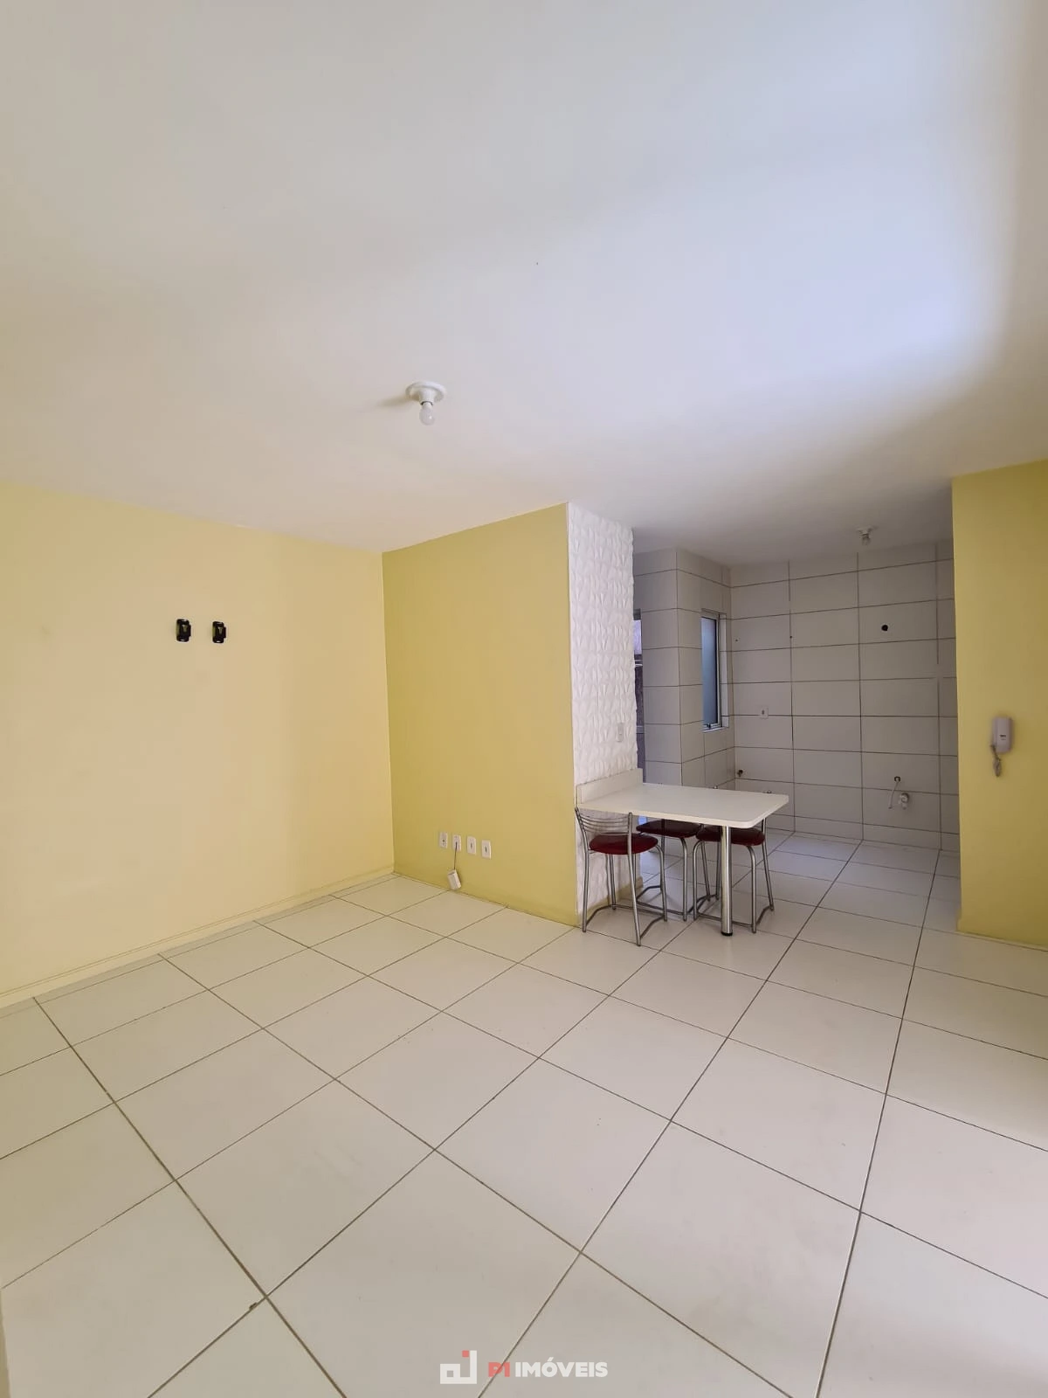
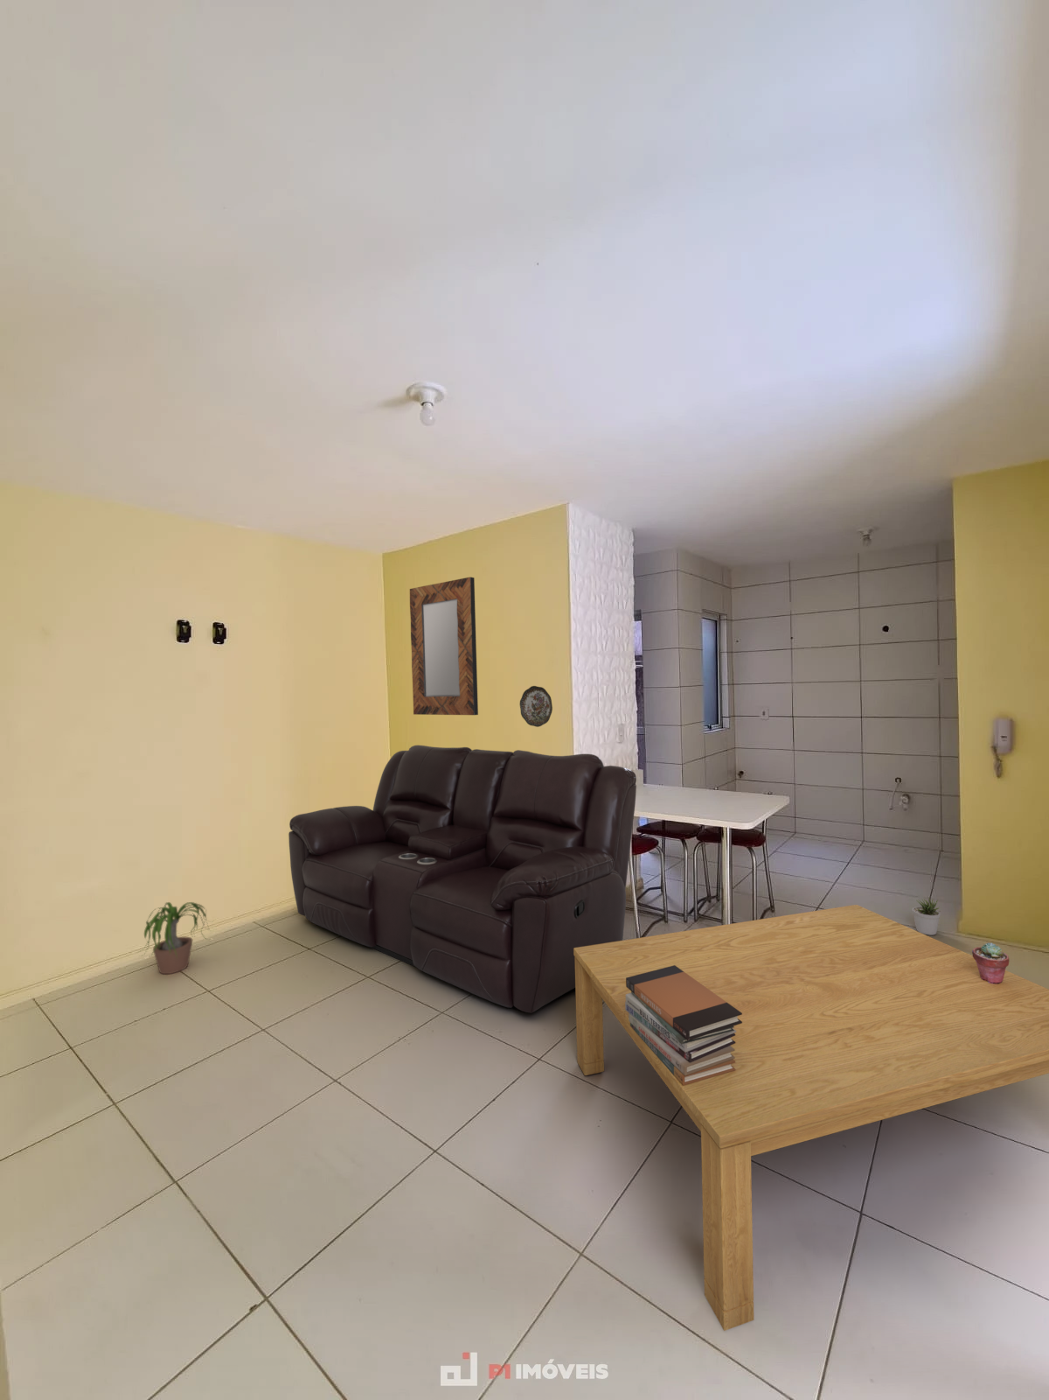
+ home mirror (442, 649)
+ decorative plate (537, 707)
+ book stack (679, 1019)
+ sofa (451, 842)
+ potted plant (175, 934)
+ potted plant (926, 914)
+ potted succulent (991, 960)
+ coffee table (812, 1047)
